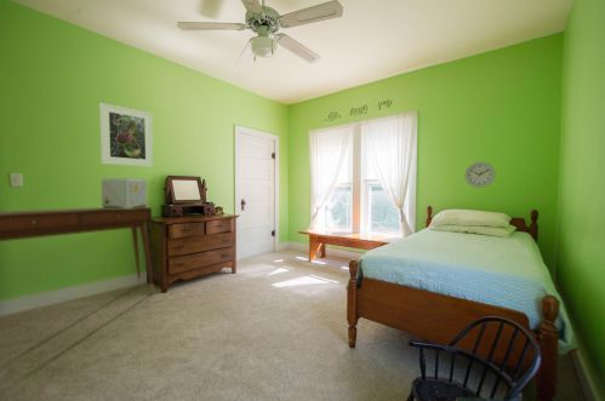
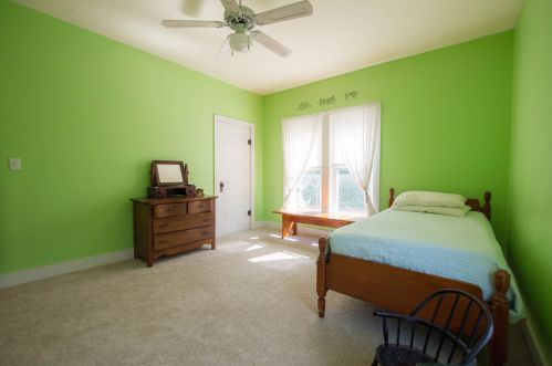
- desk (76, 233)
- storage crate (125, 193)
- wall clock (479, 174)
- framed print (127, 136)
